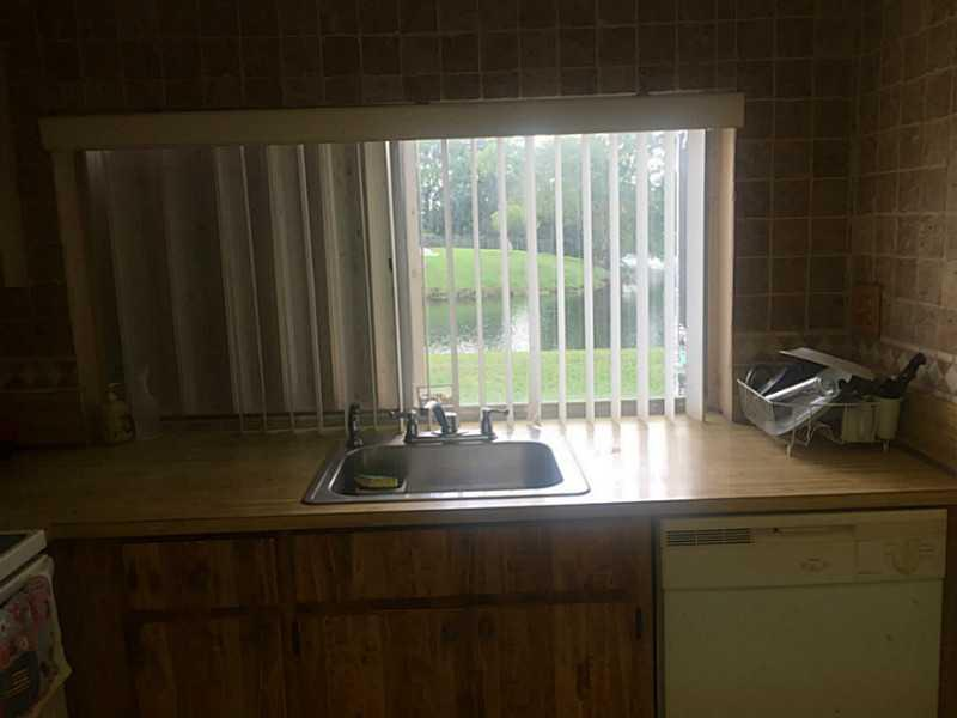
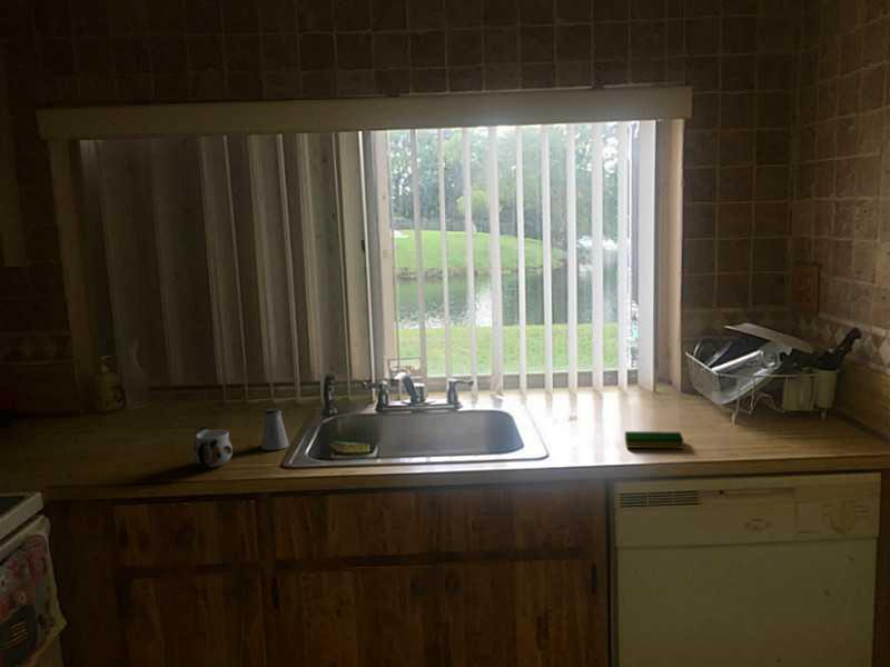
+ dish sponge (653, 439)
+ mug (210, 447)
+ saltshaker (274, 427)
